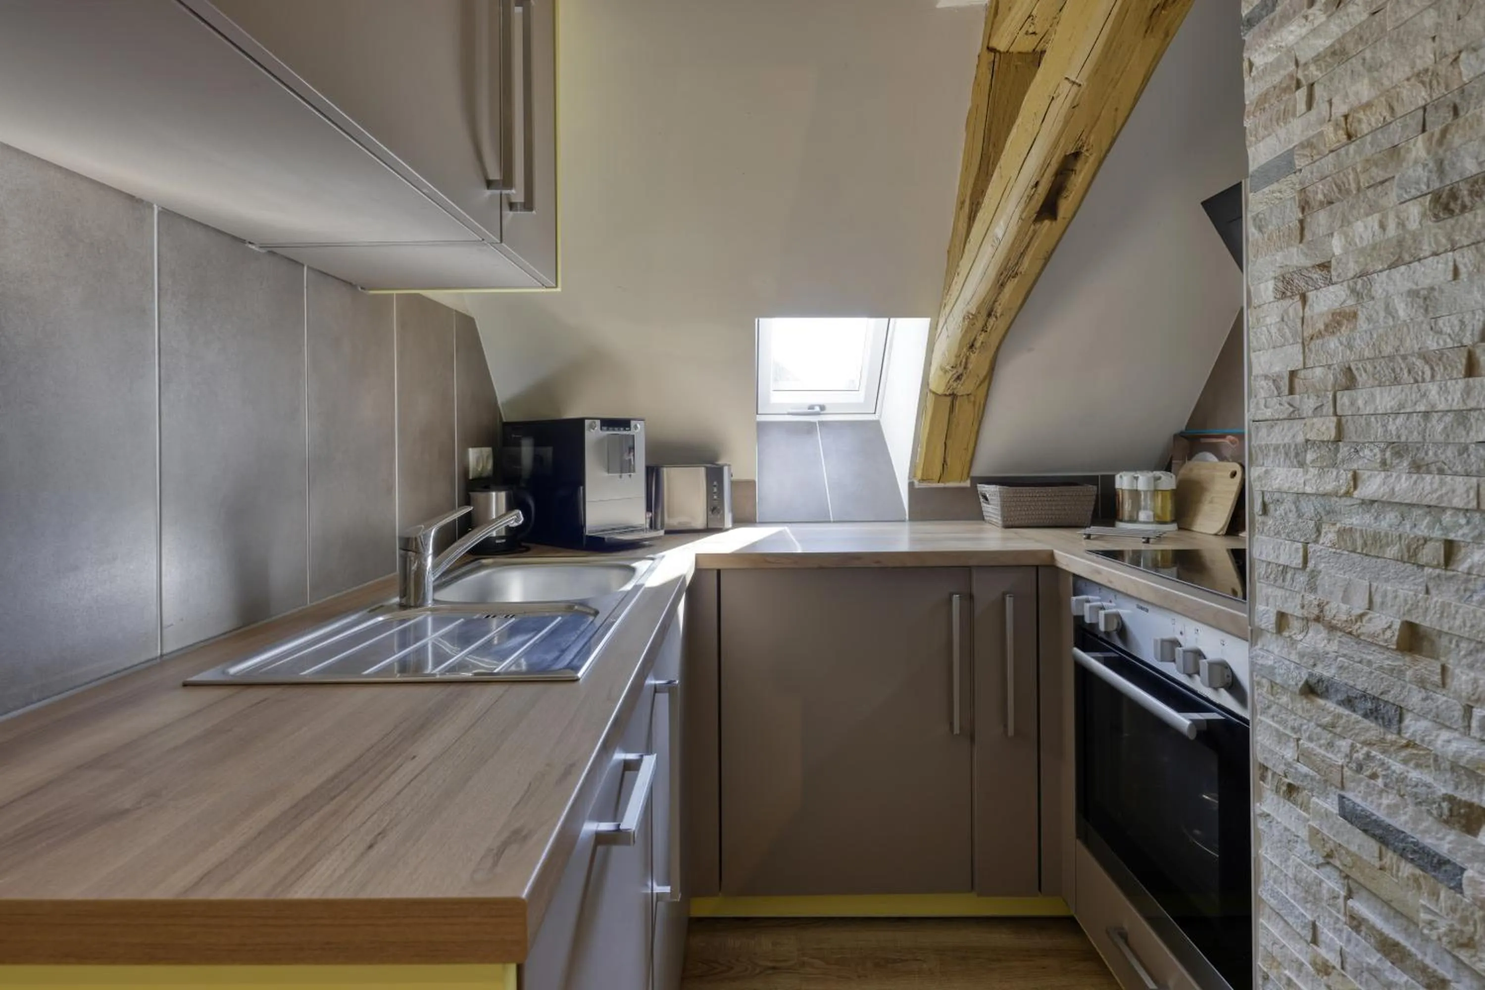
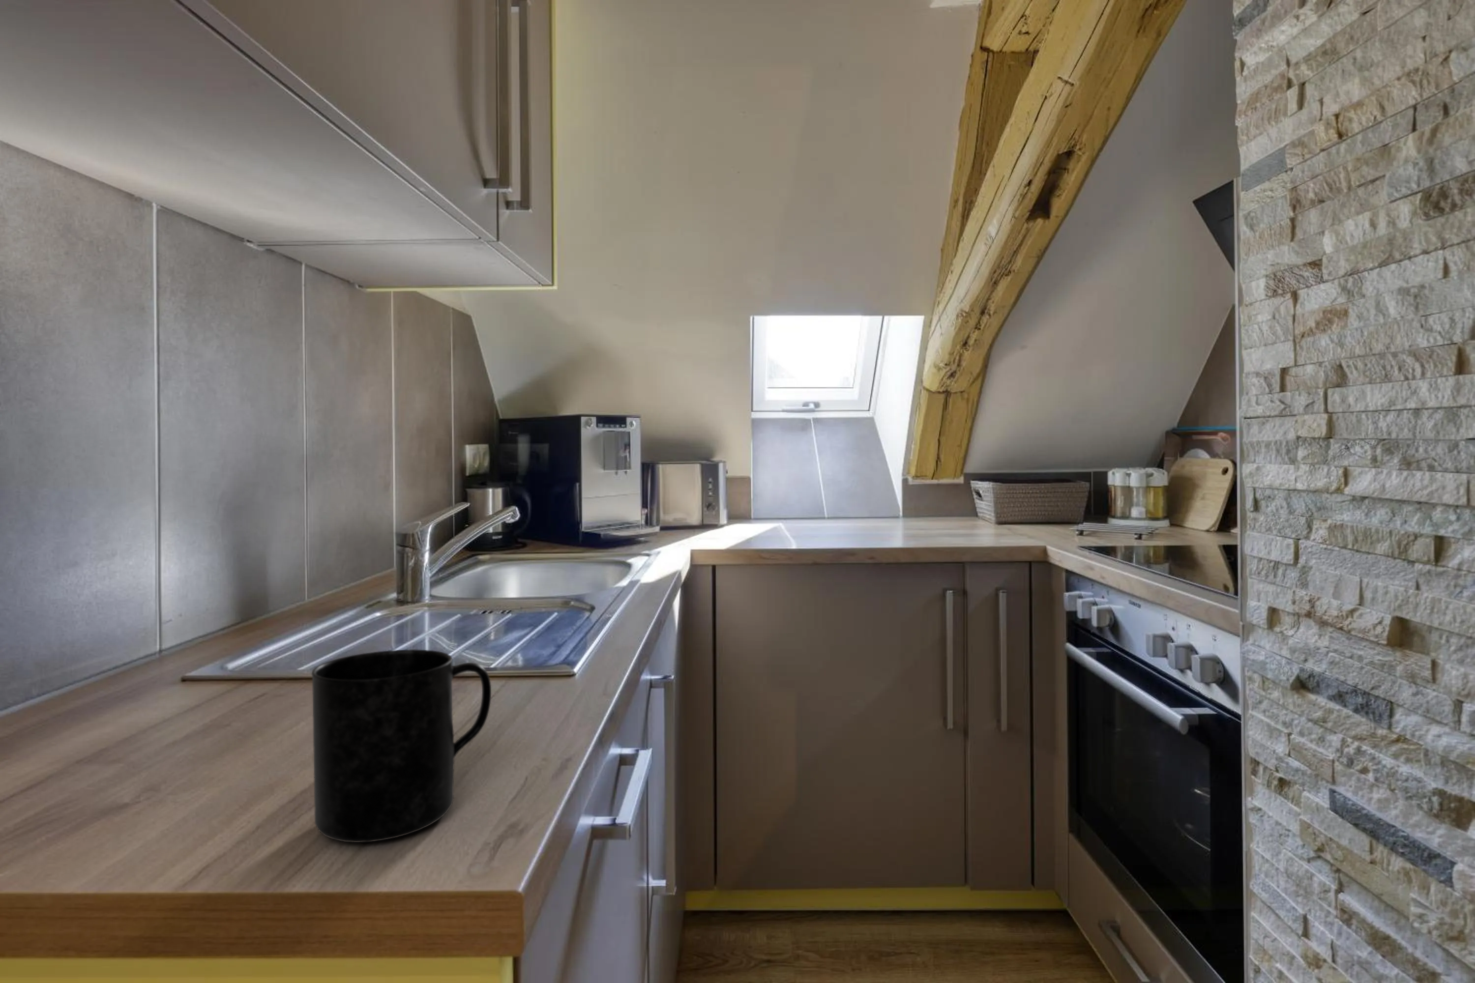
+ mug (407, 736)
